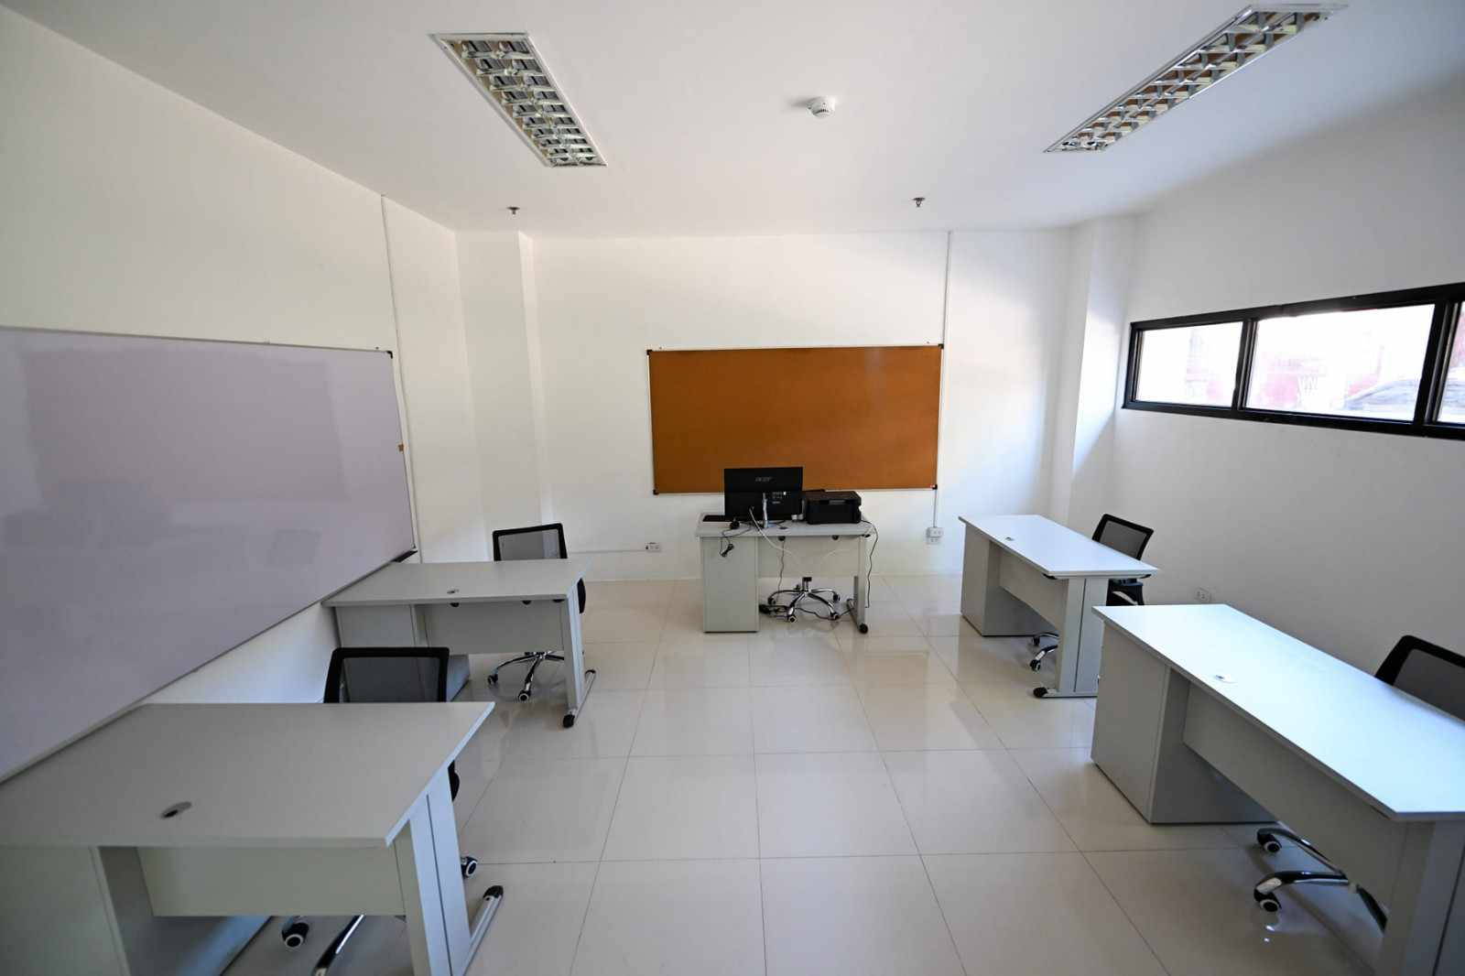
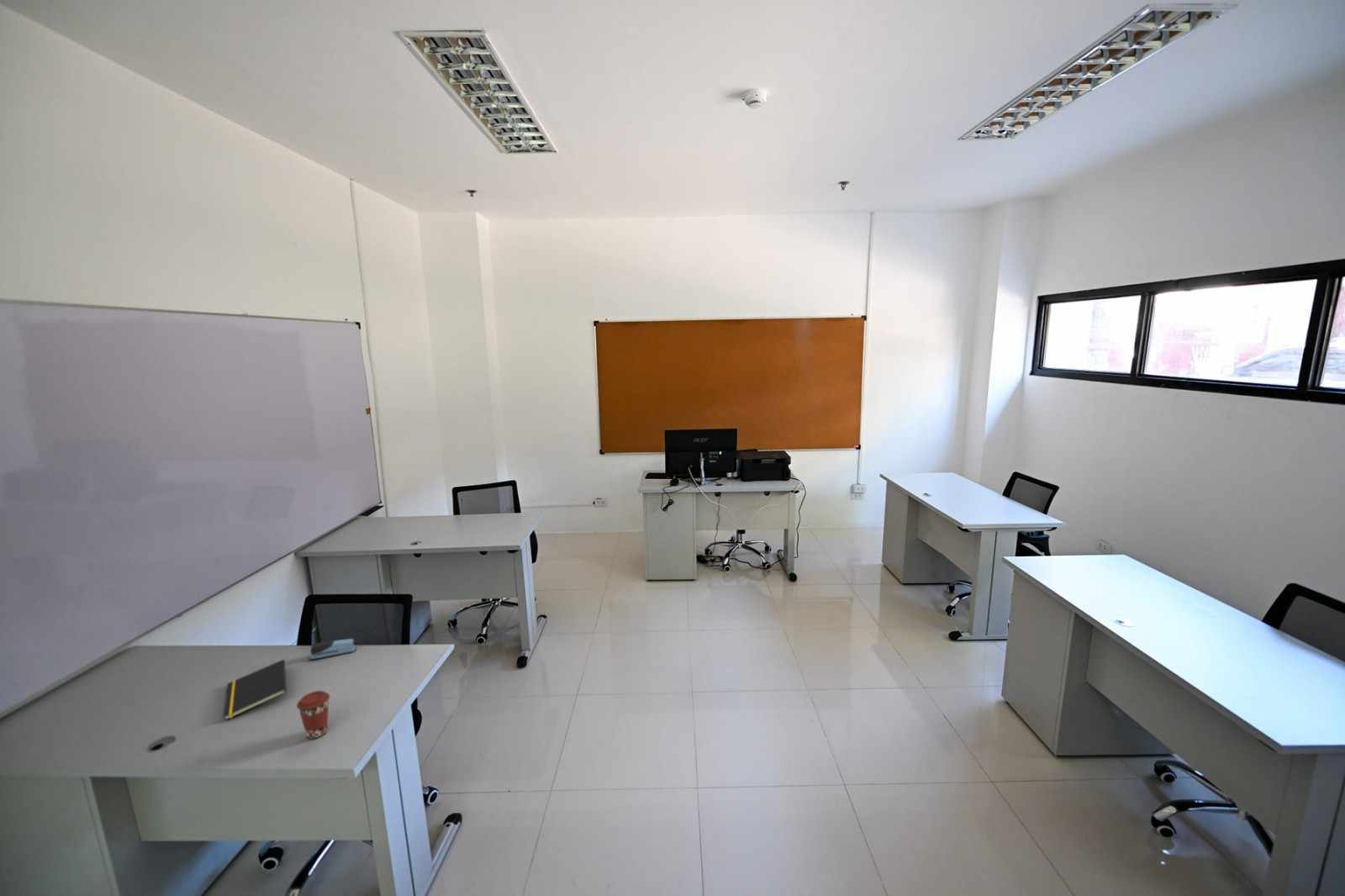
+ coffee cup (314, 714)
+ stapler (332, 647)
+ notepad (256, 688)
